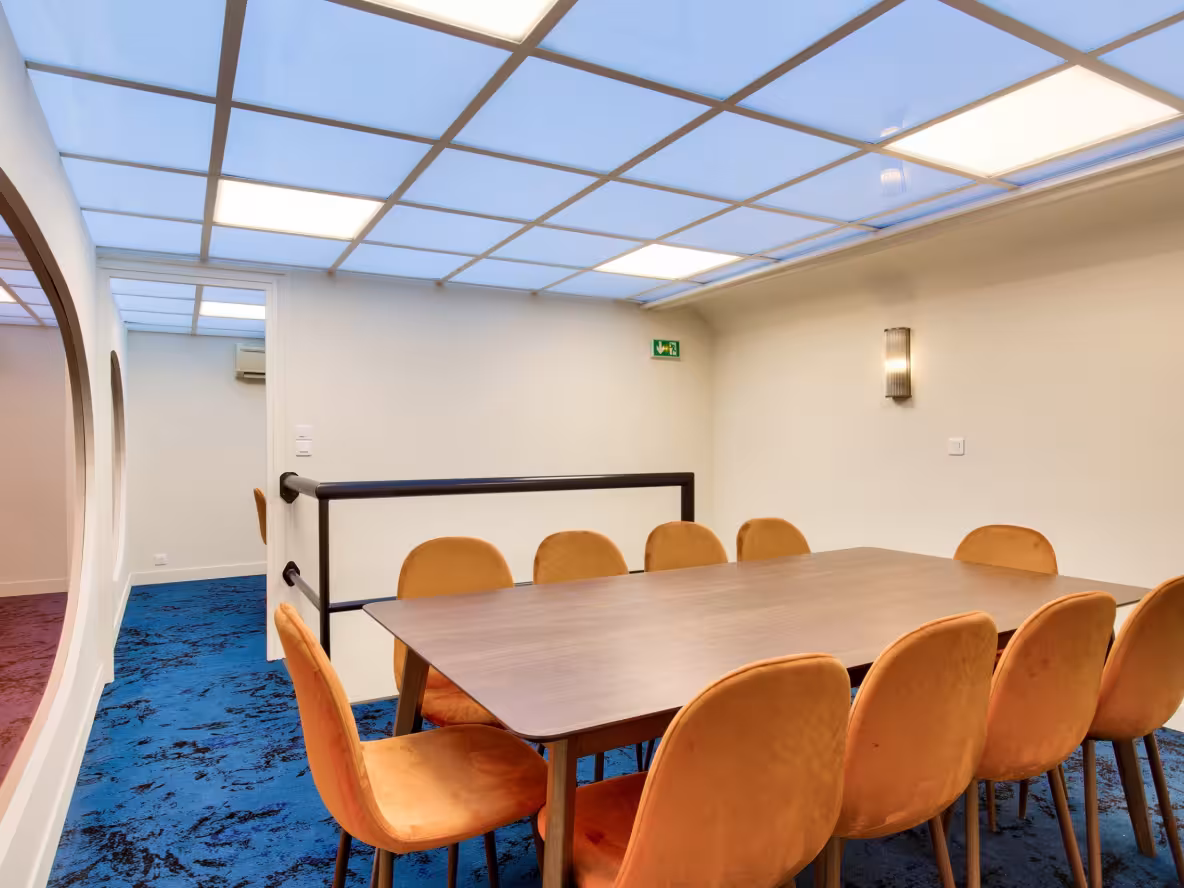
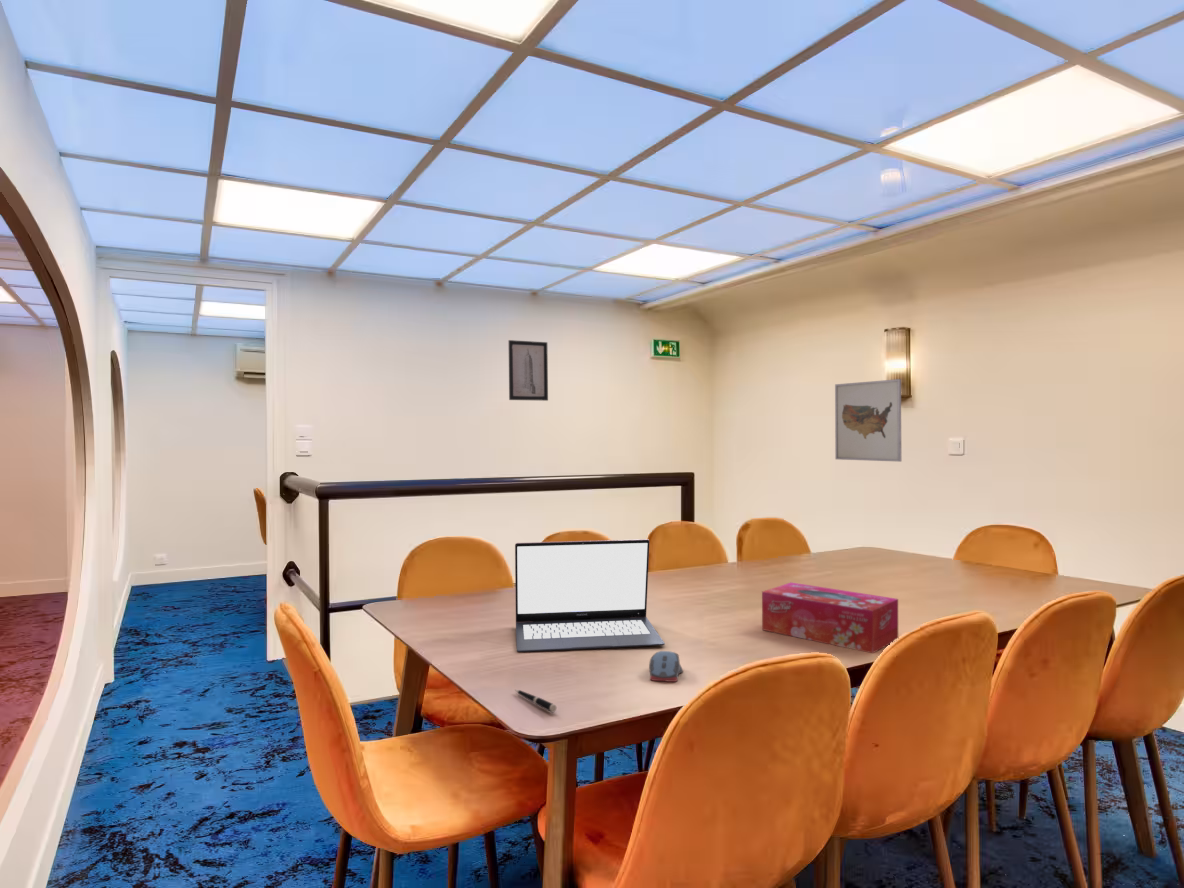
+ tissue box (828, 614)
+ computer mouse (665, 663)
+ pen (533, 697)
+ laptop (586, 590)
+ wall art (528, 370)
+ wall art (866, 421)
